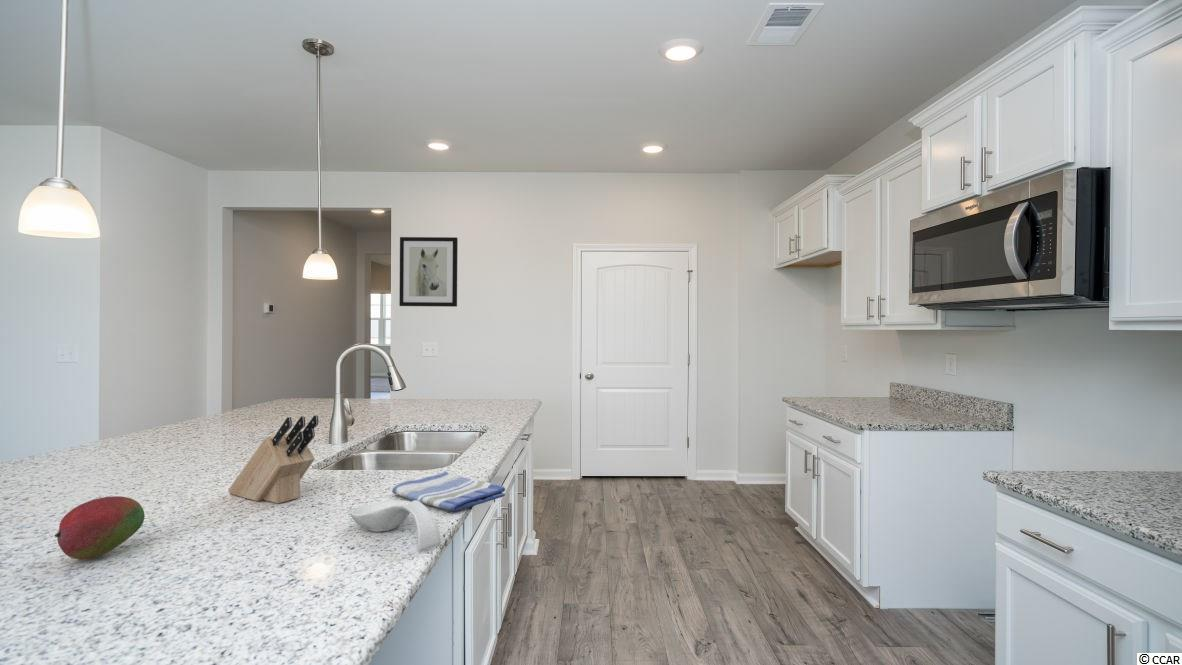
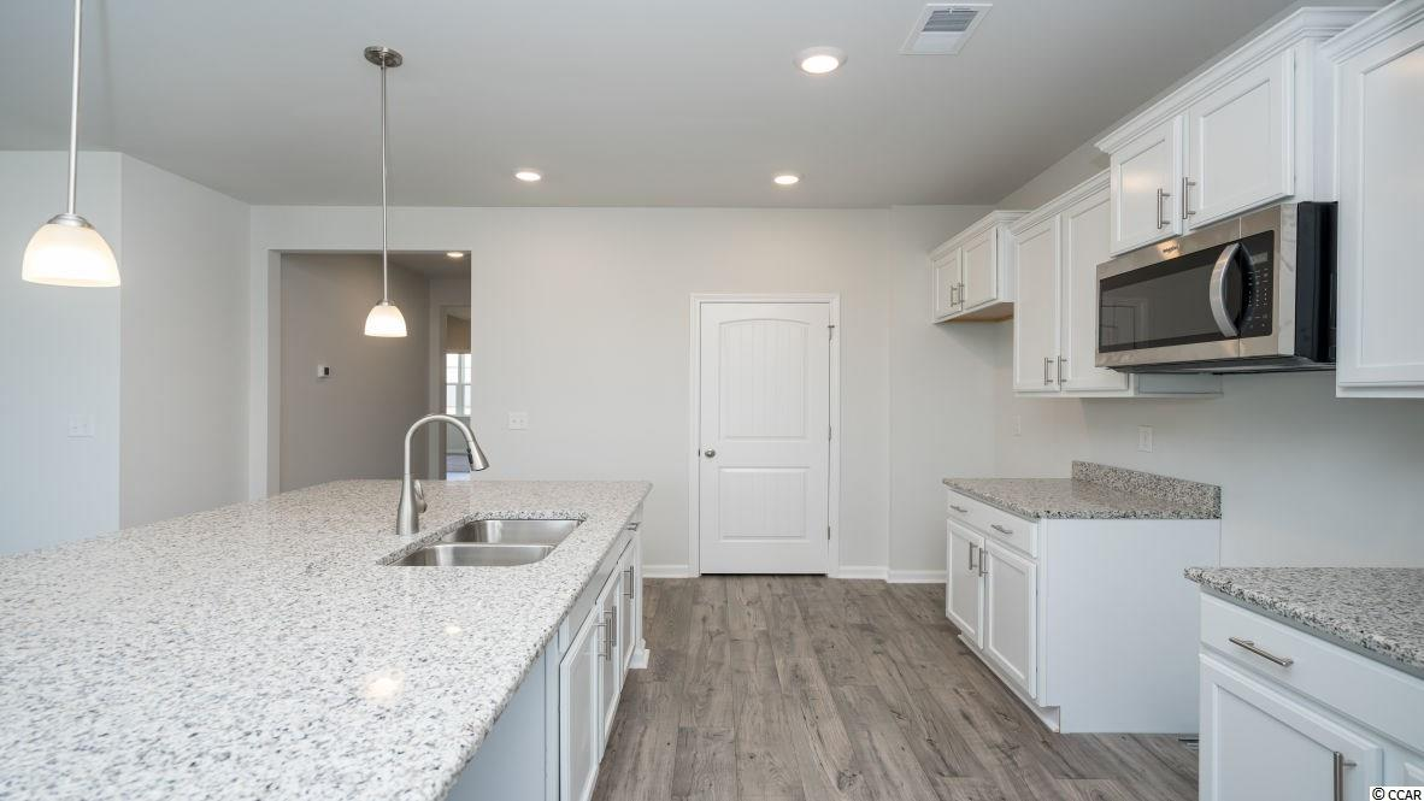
- spoon rest (397, 515)
- fruit (102, 526)
- dish towel (448, 489)
- knife block (275, 454)
- wall art (428, 271)
